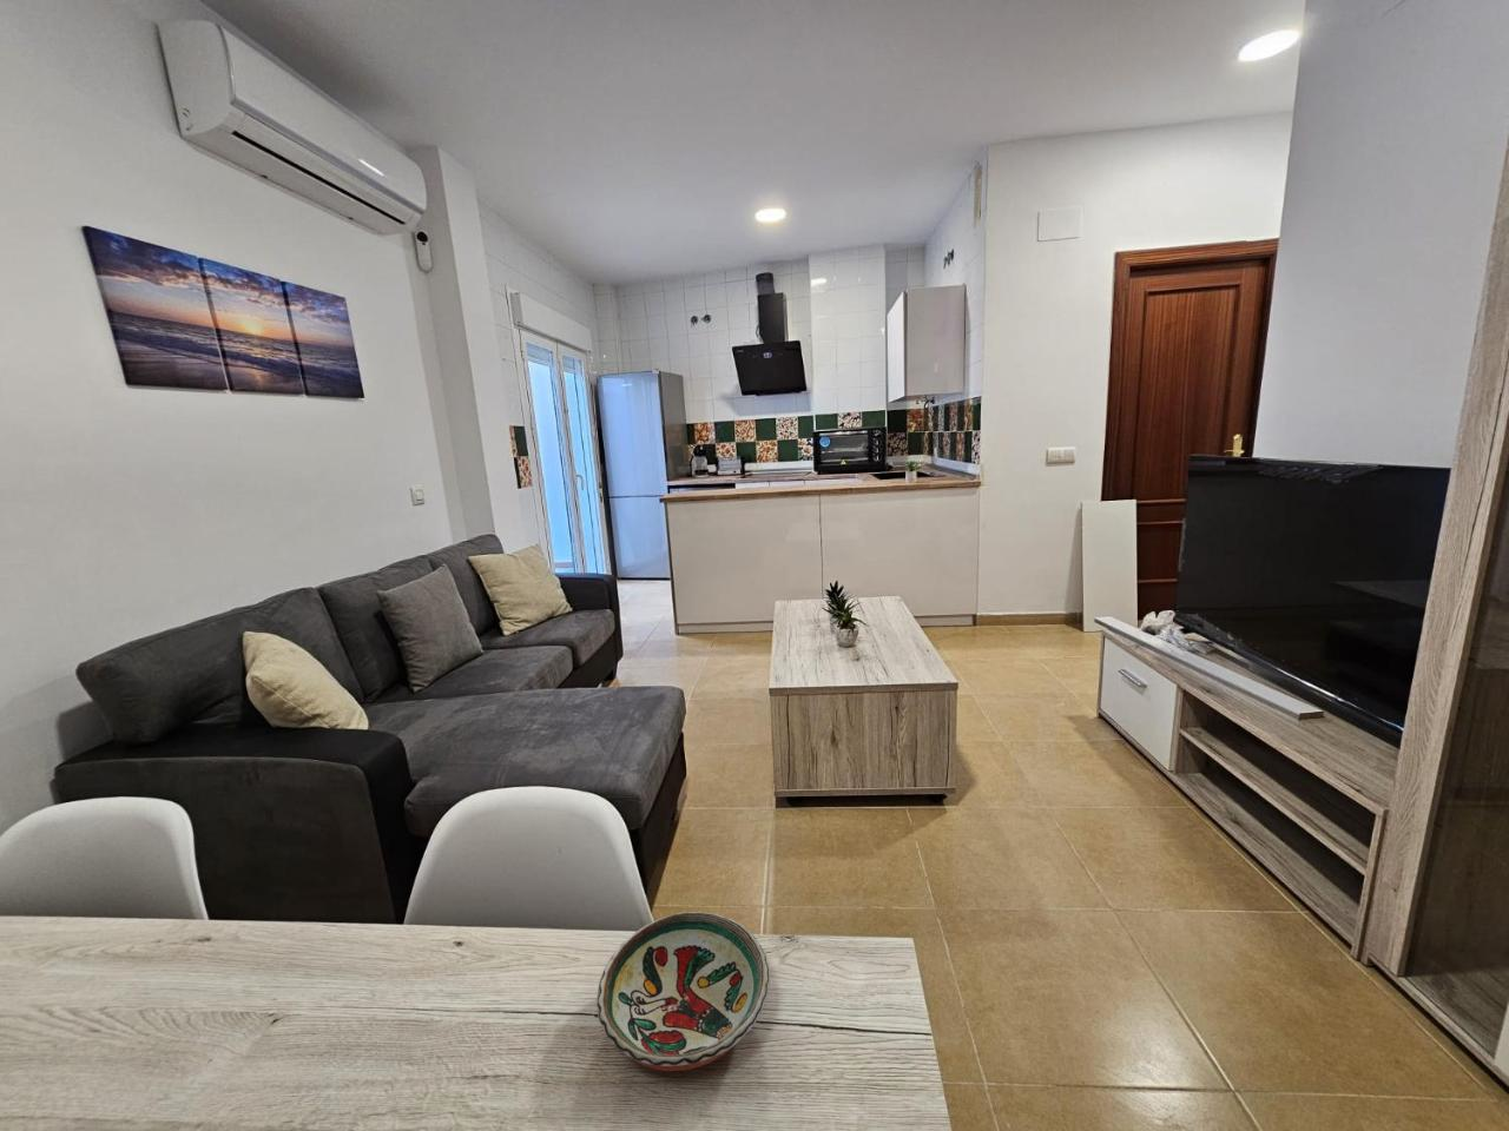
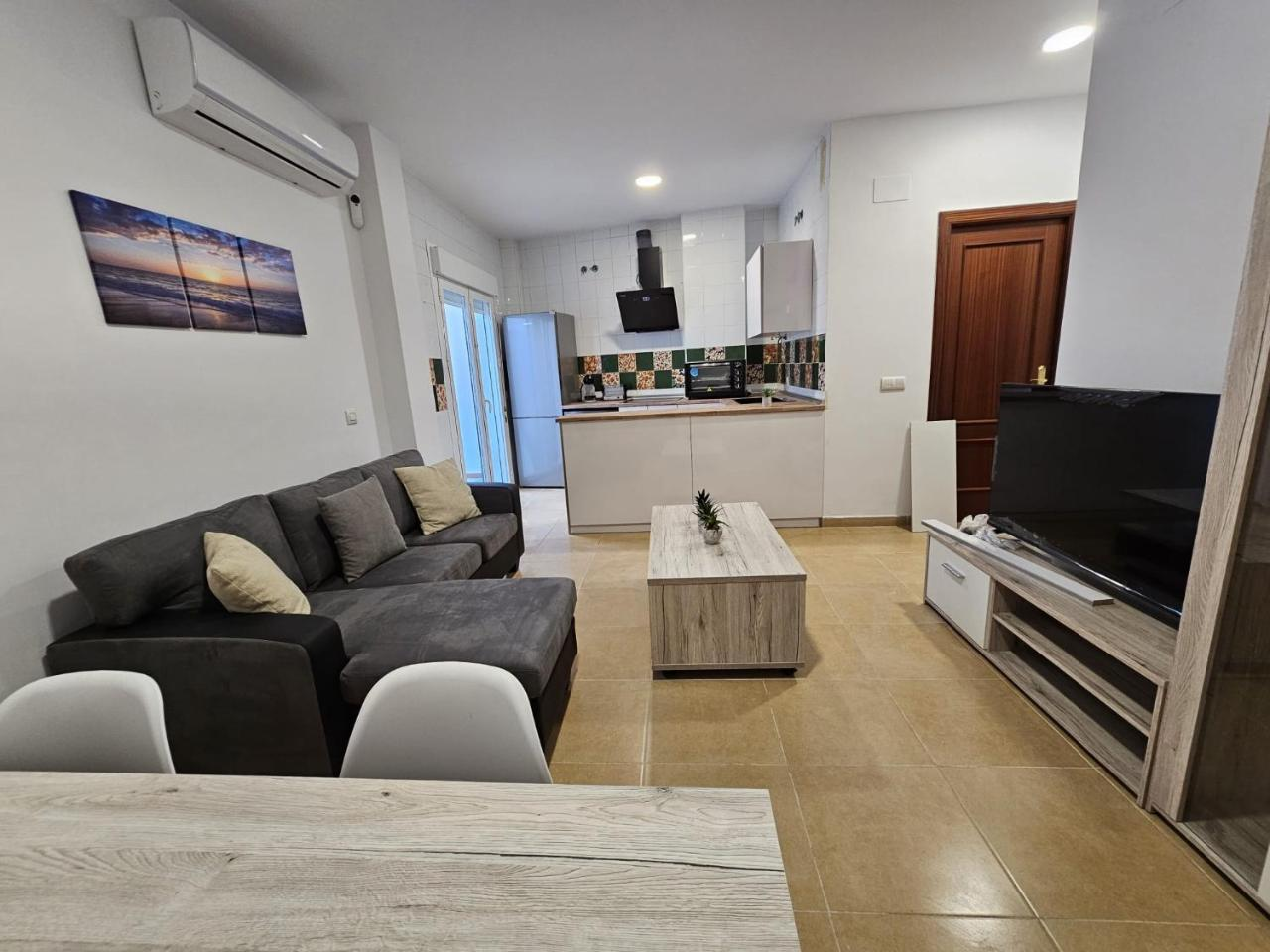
- decorative bowl (684, 993)
